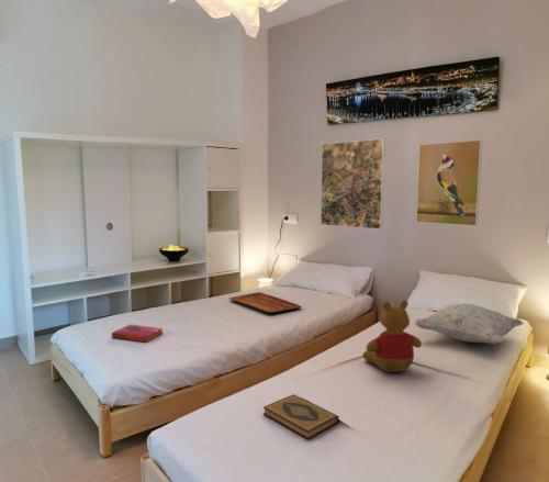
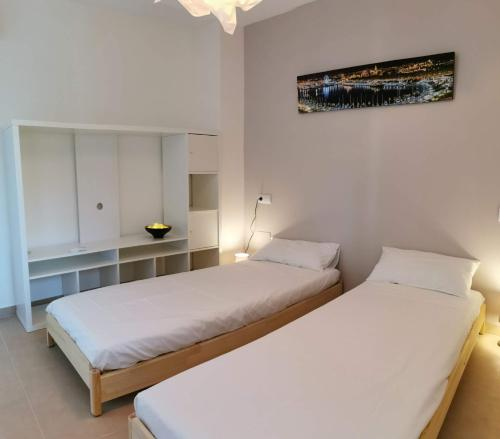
- decorative pillow (469, 323)
- teddy bear (389, 333)
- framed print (350, 184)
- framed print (447, 183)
- tray (264, 302)
- hardback book (300, 414)
- hardback book (137, 333)
